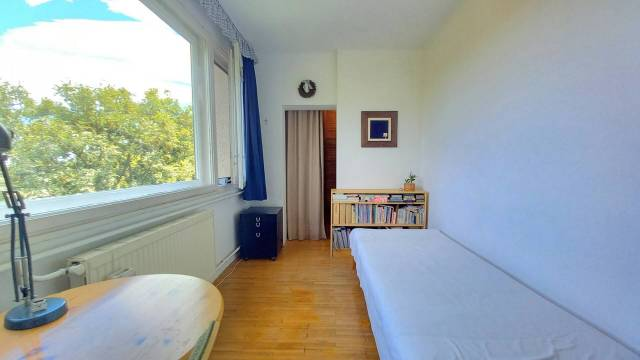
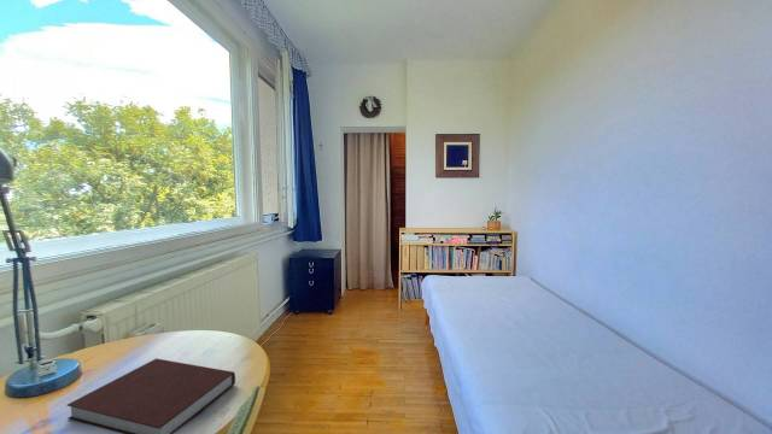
+ notebook (158, 393)
